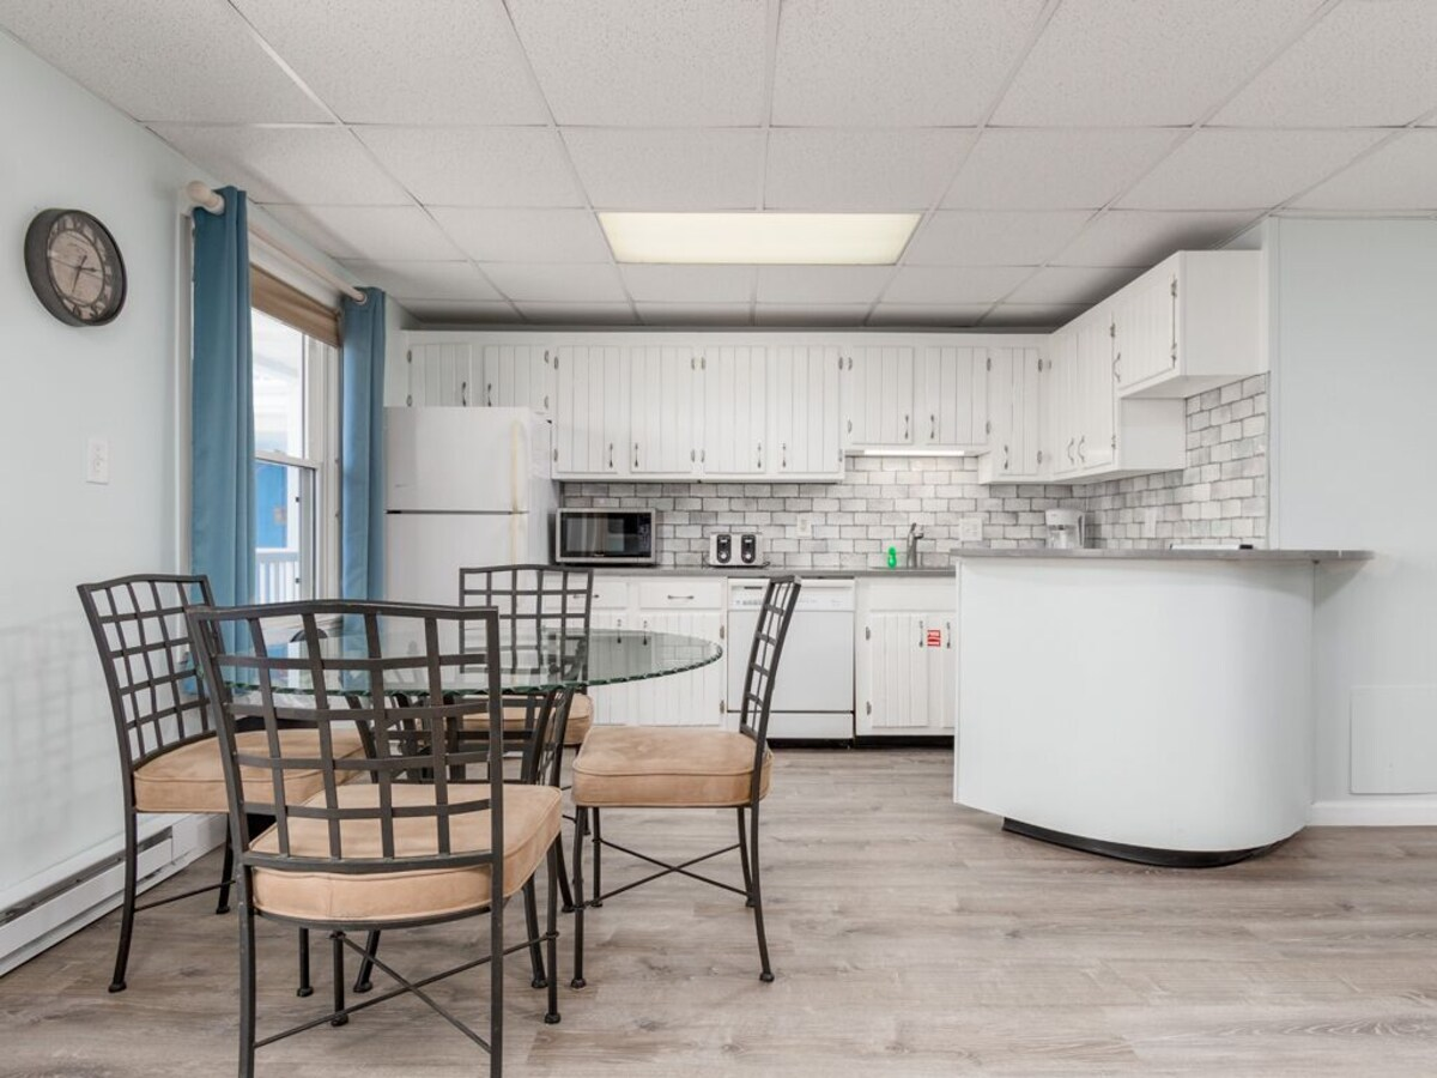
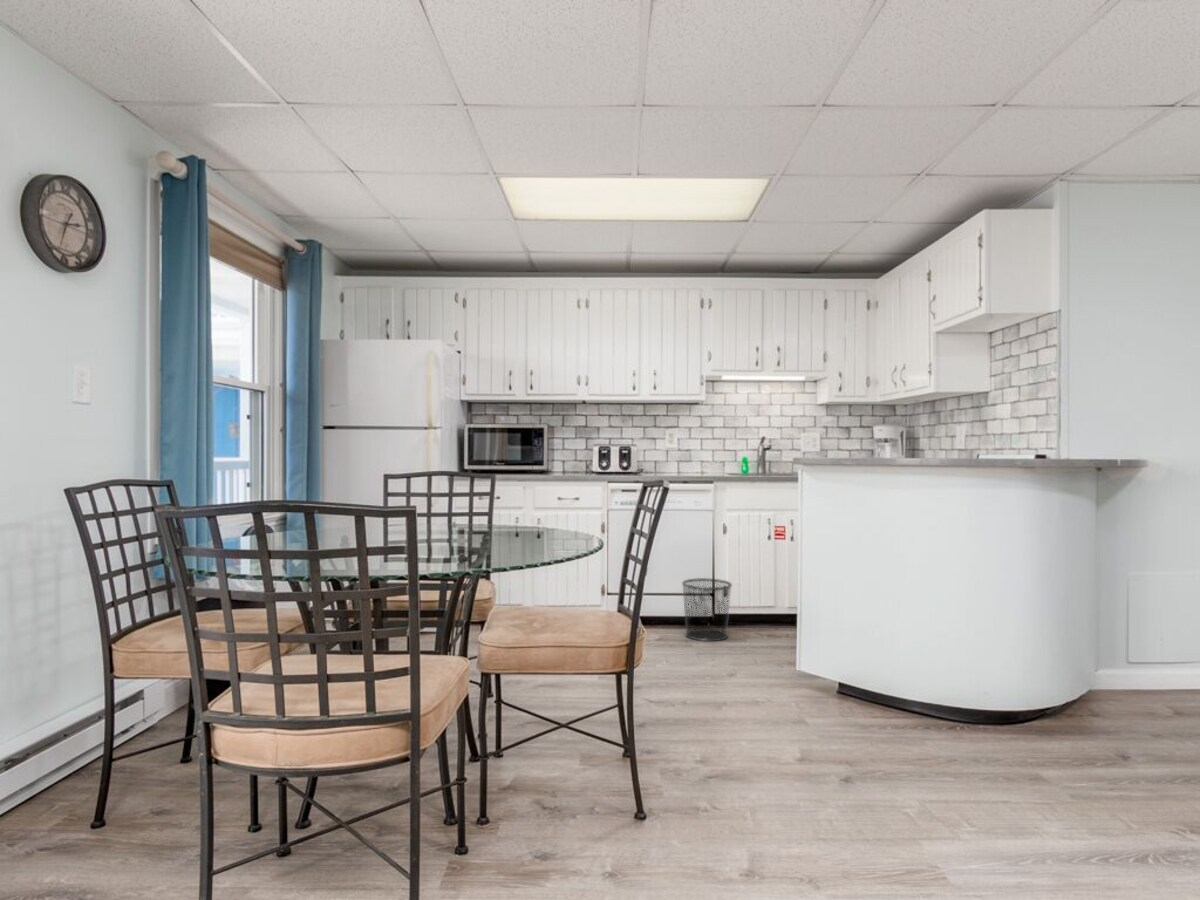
+ trash can (706, 609)
